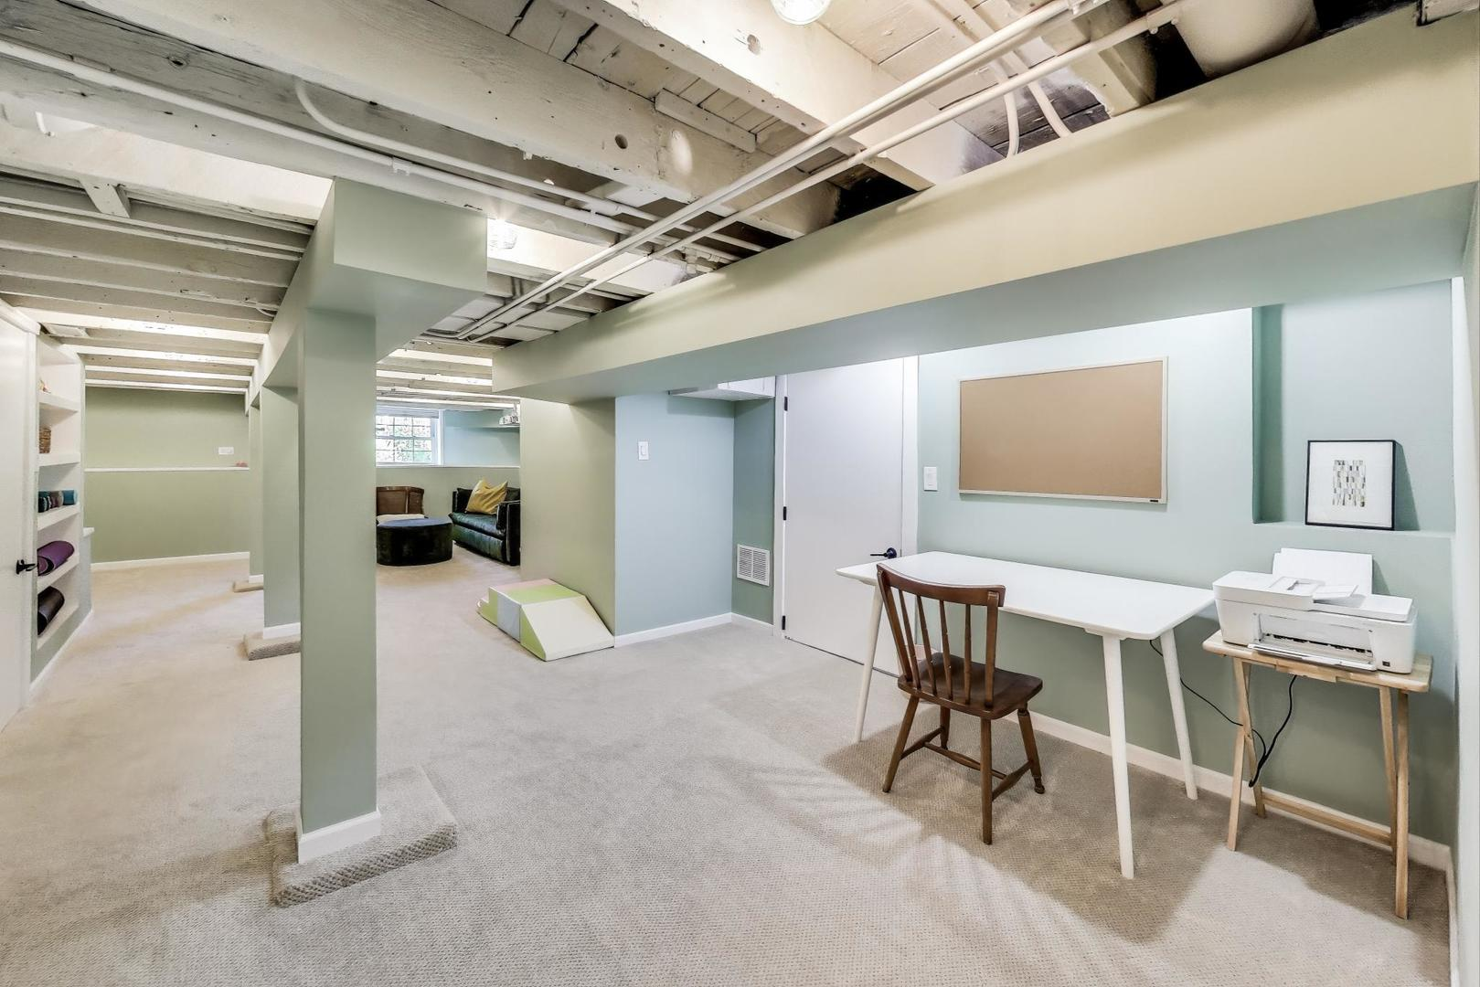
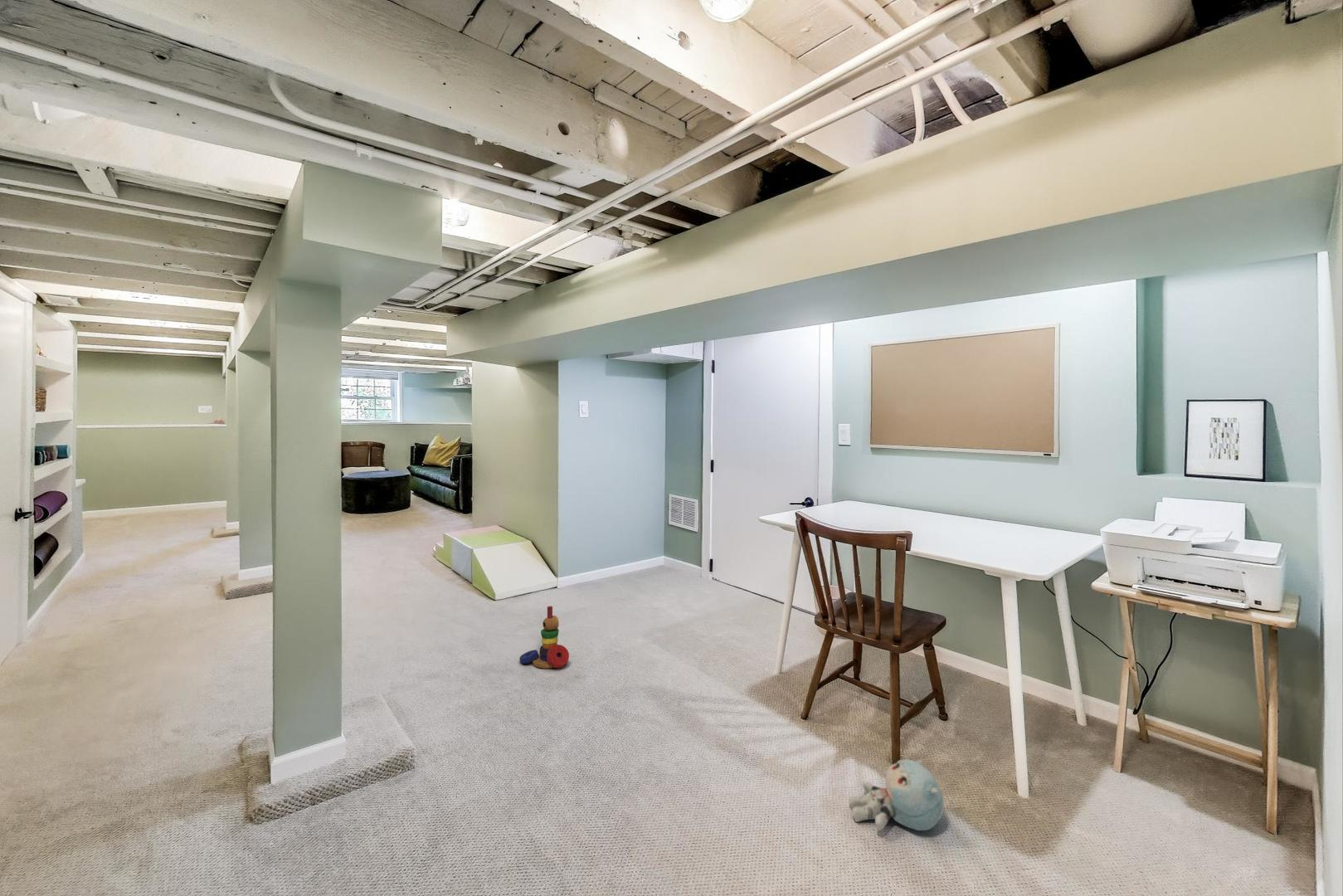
+ plush toy (895, 791)
+ stacking toy (547, 635)
